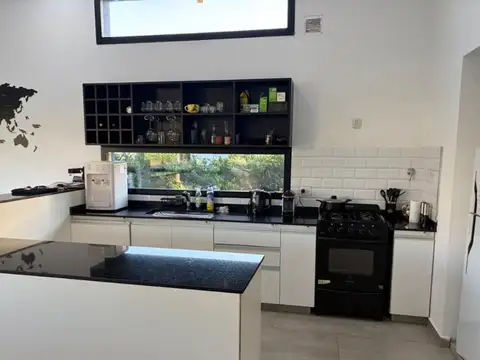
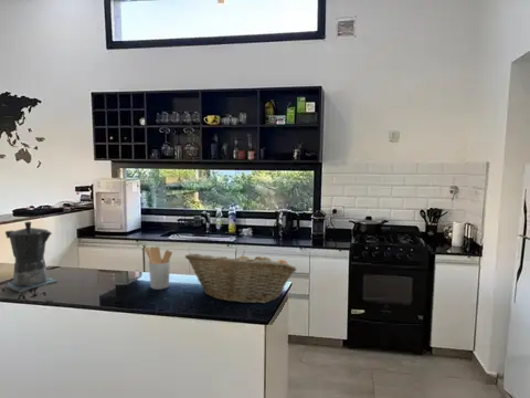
+ coffee maker (29, 253)
+ utensil holder (157, 266)
+ fruit basket (240, 271)
